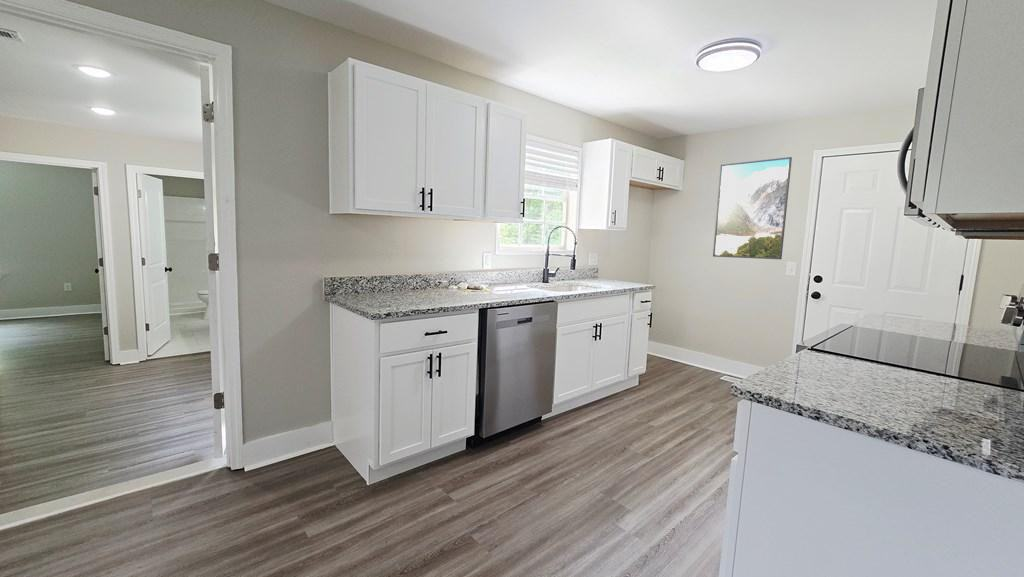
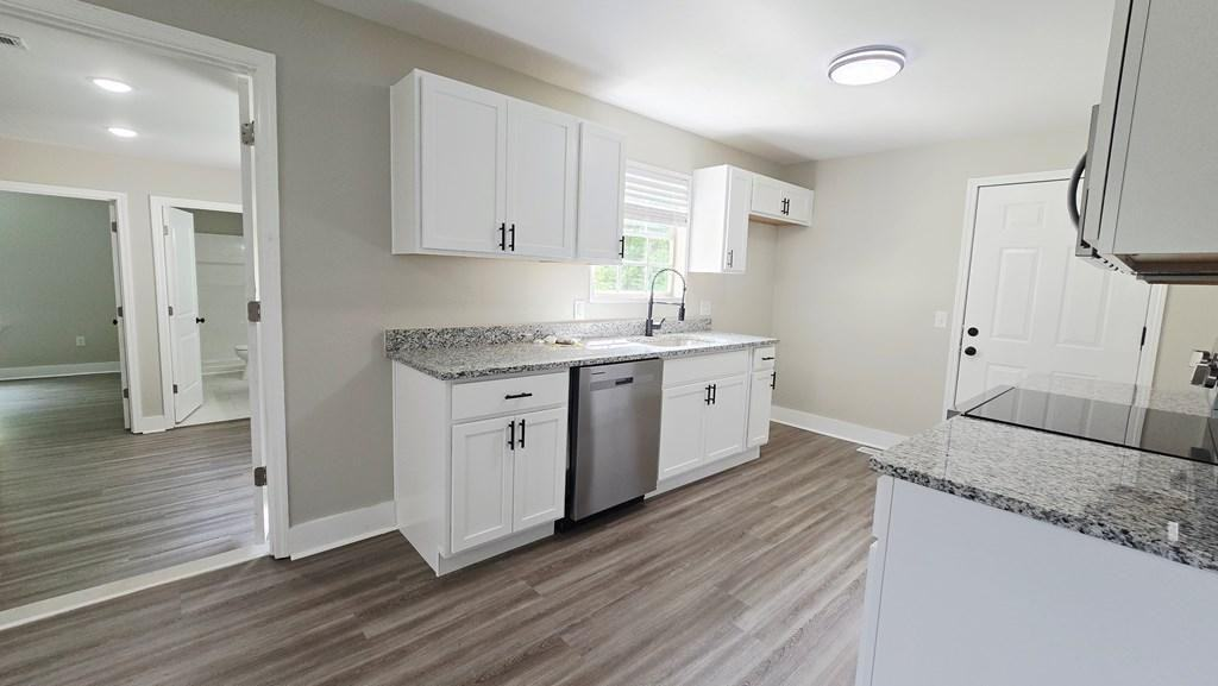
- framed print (749, 210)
